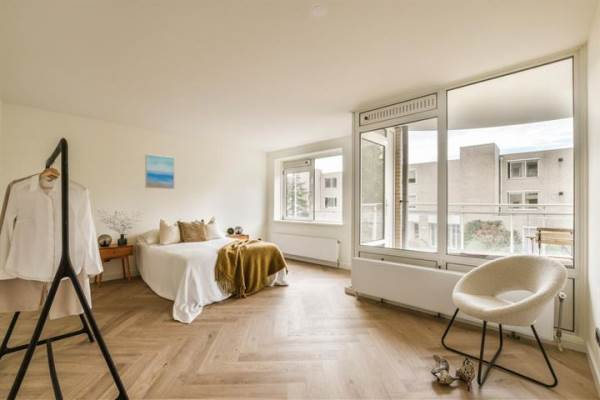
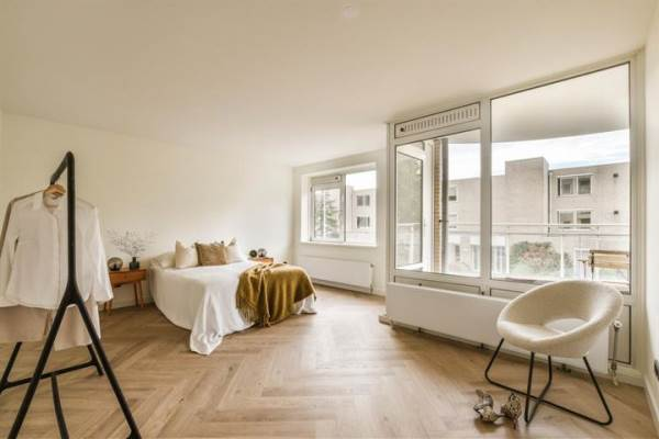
- wall art (160, 172)
